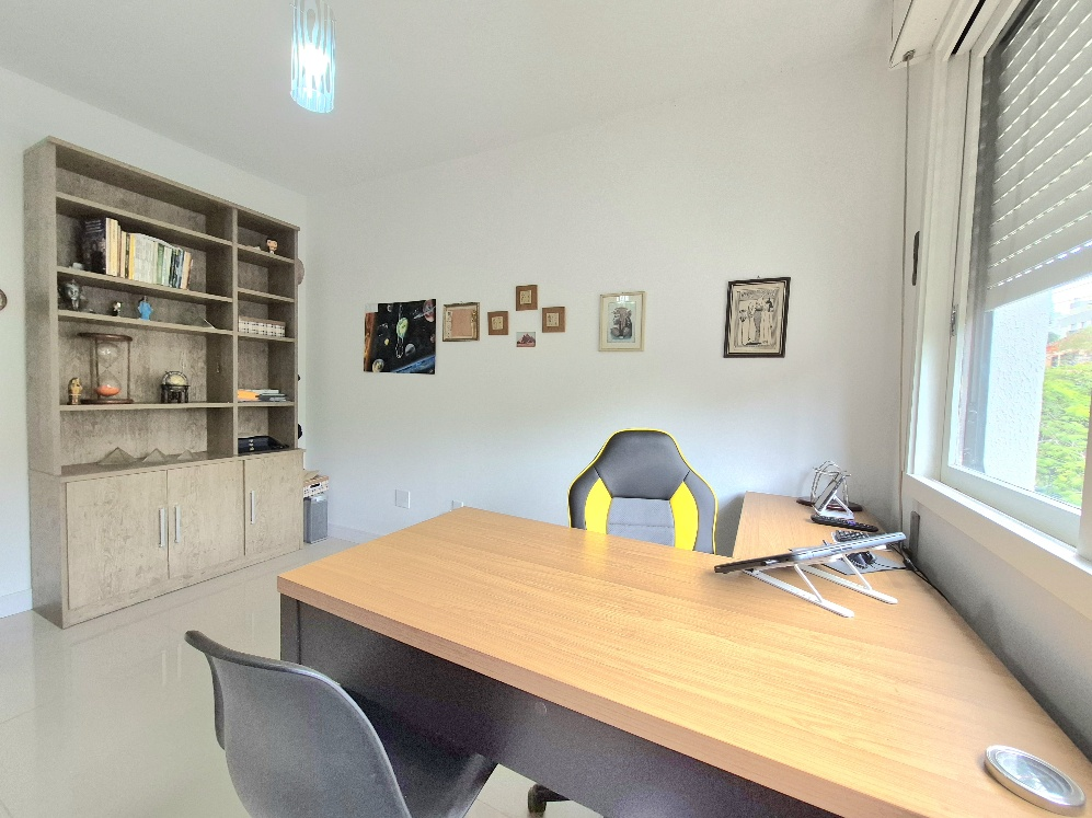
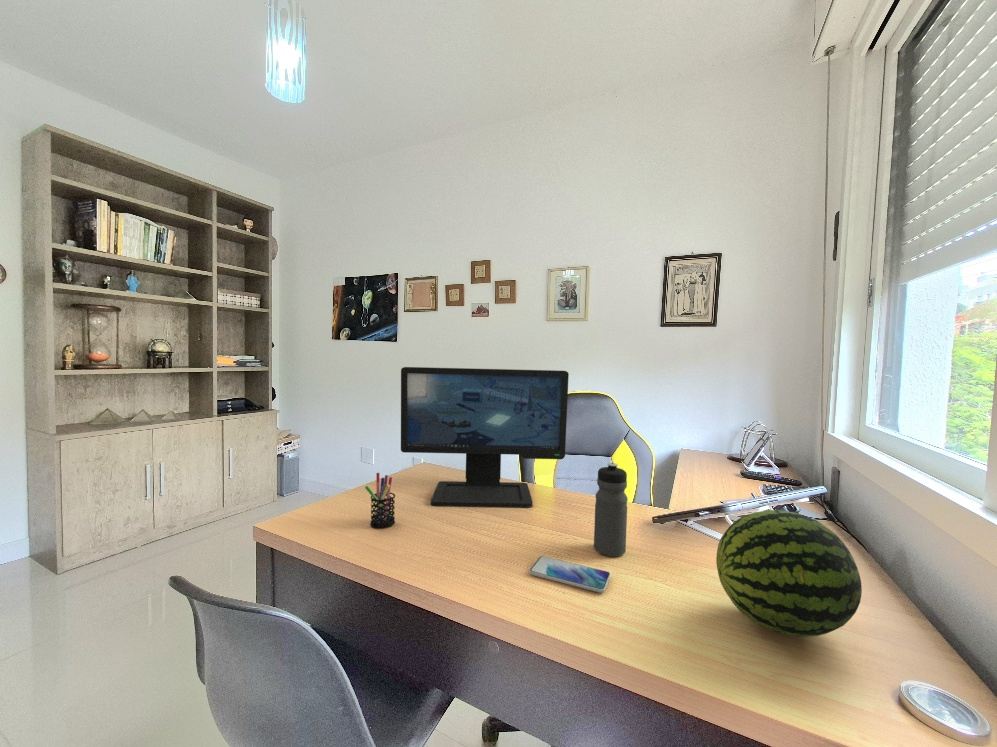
+ fruit (786, 570)
+ pen holder (379, 499)
+ water bottle (611, 506)
+ smartphone (569, 573)
+ computer monitor (483, 431)
